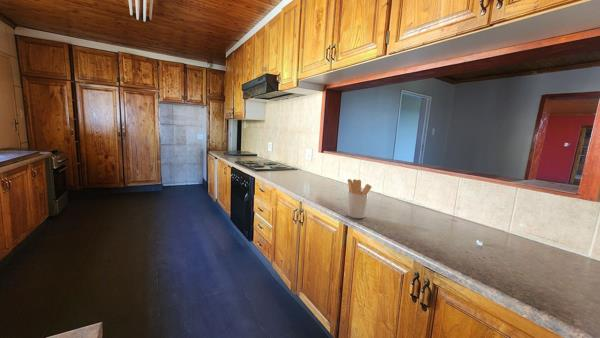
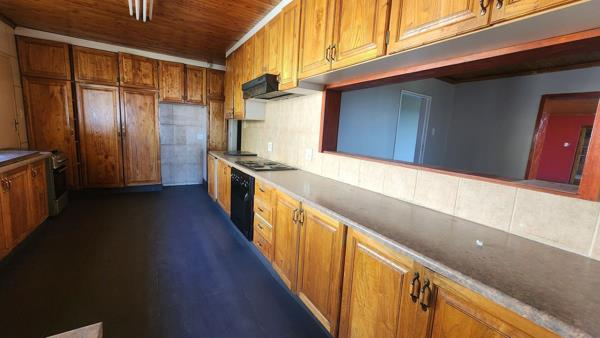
- utensil holder (356, 197)
